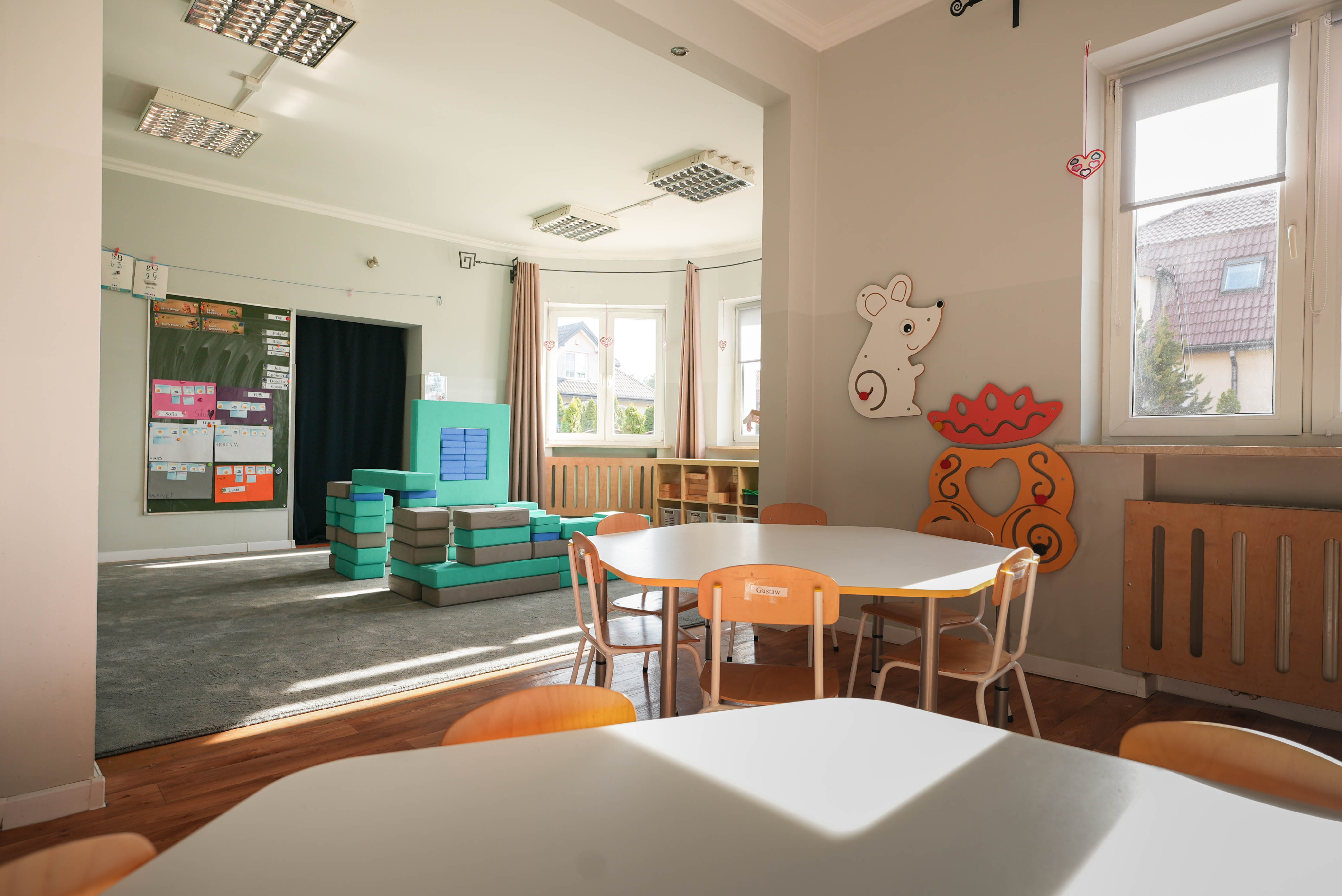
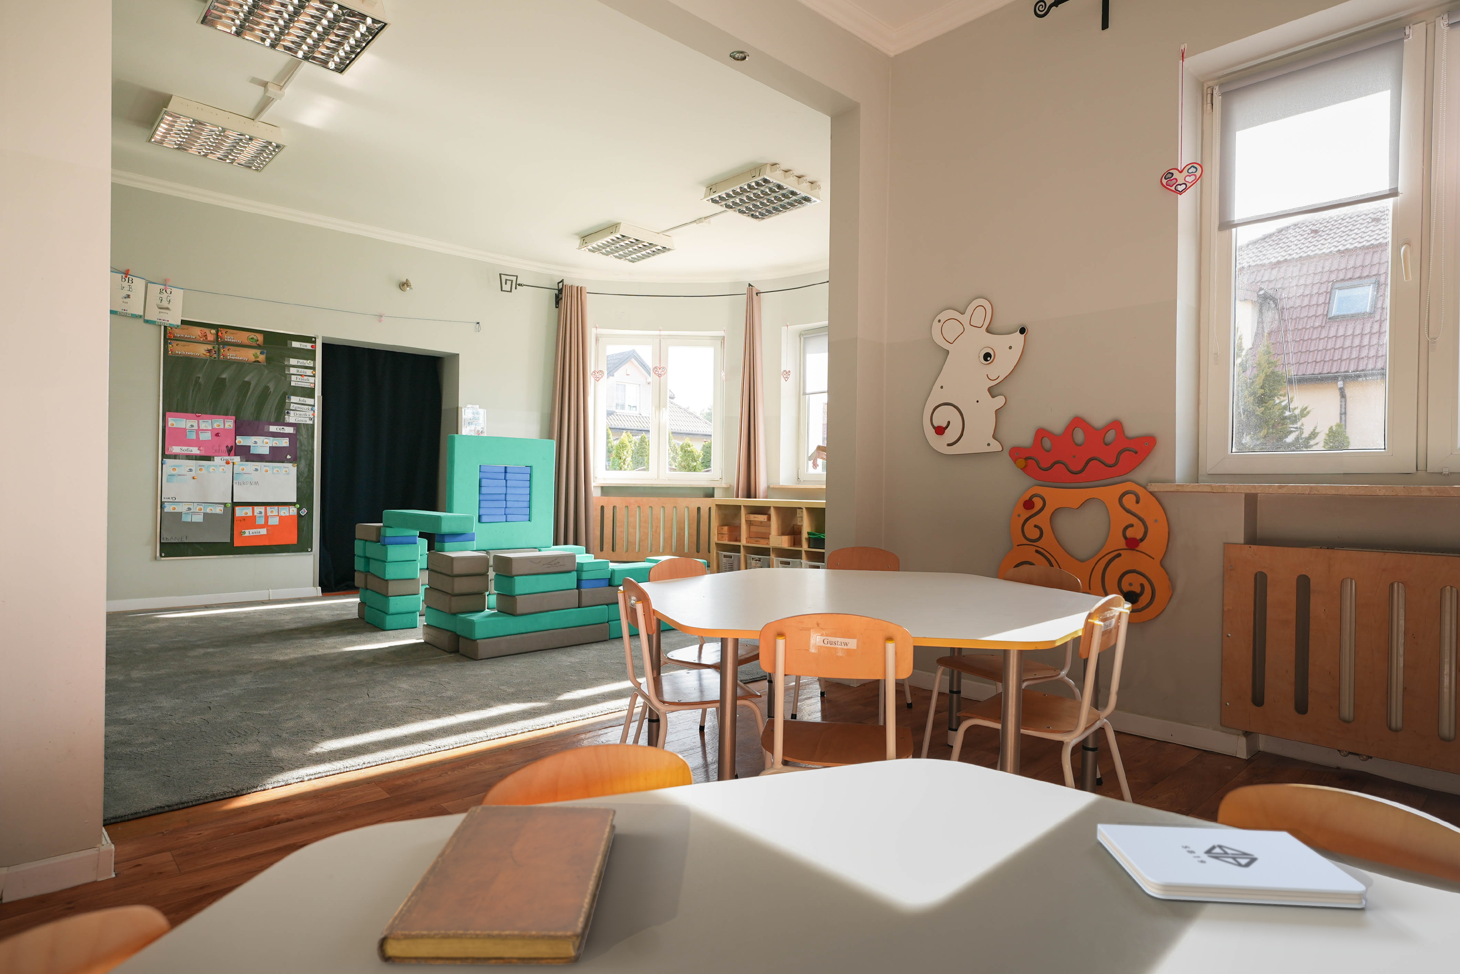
+ notepad (1223, 862)
+ notebook (516, 872)
